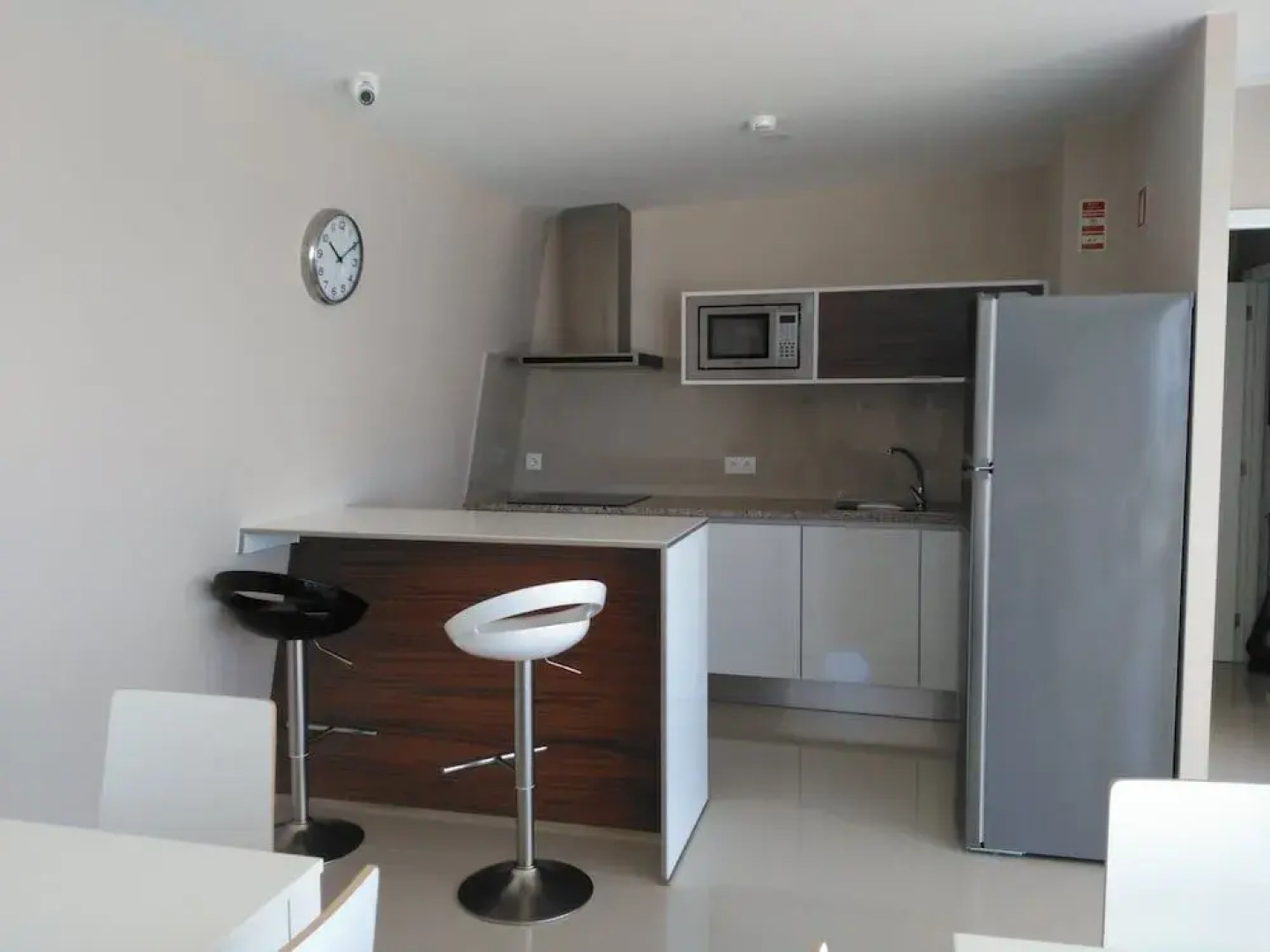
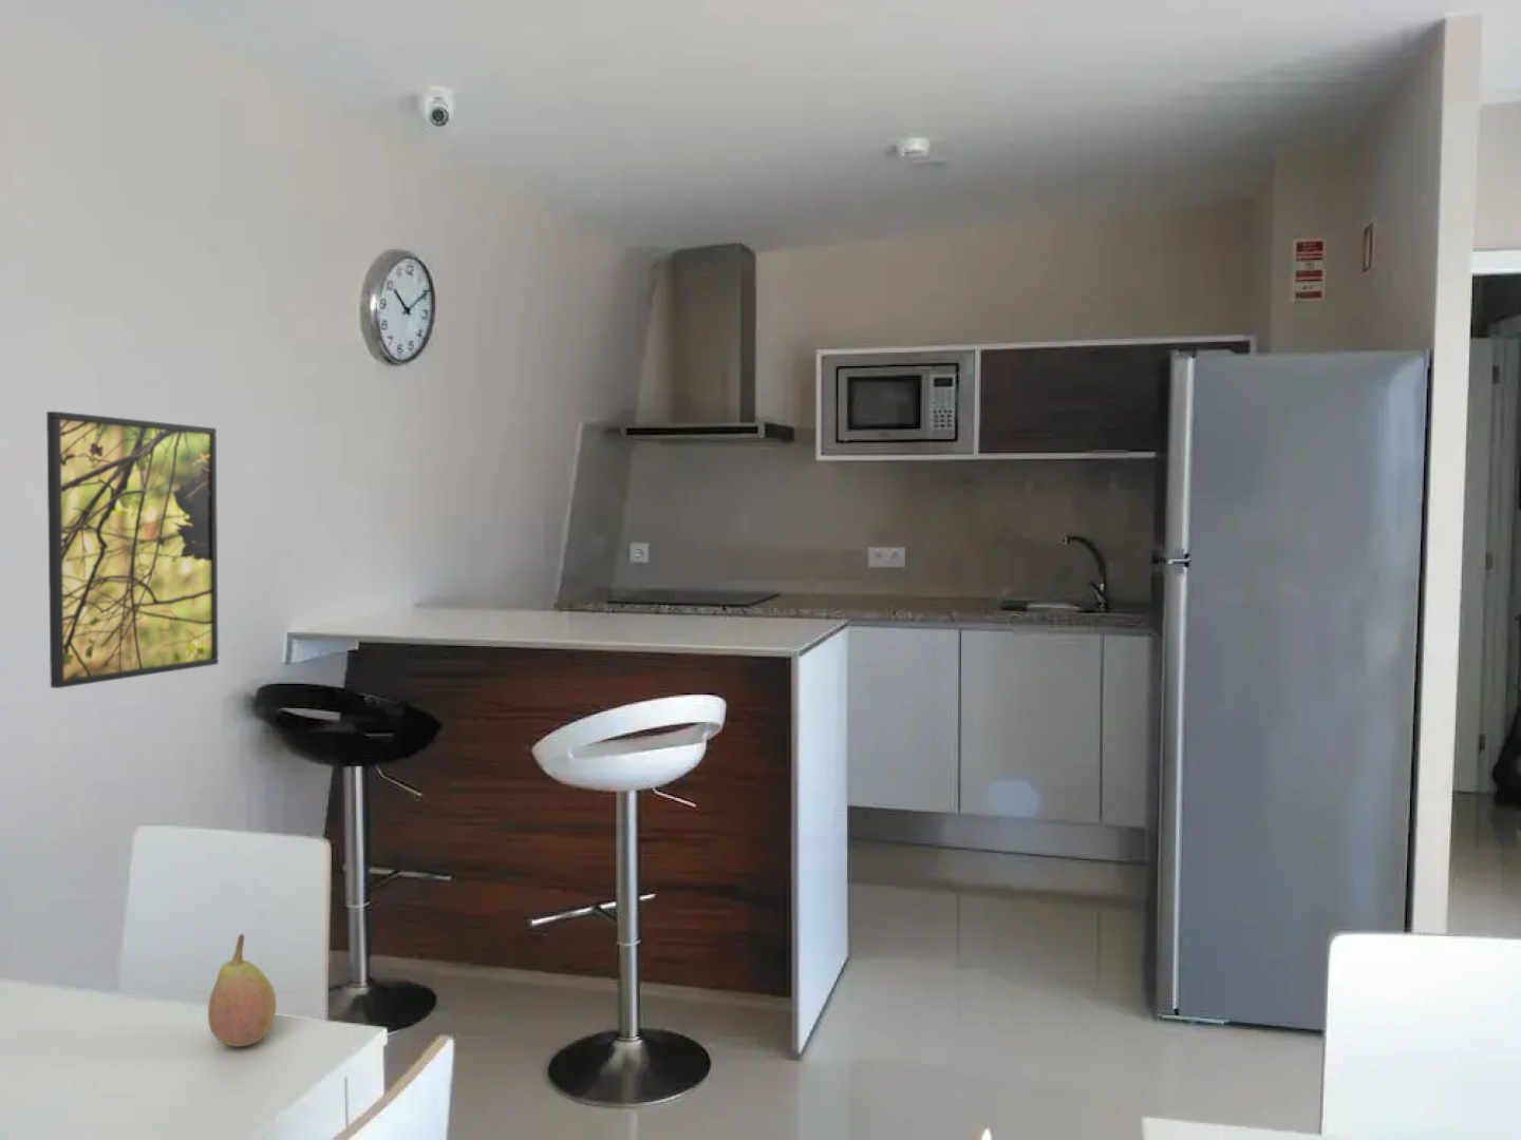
+ fruit (242, 989)
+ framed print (139, 547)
